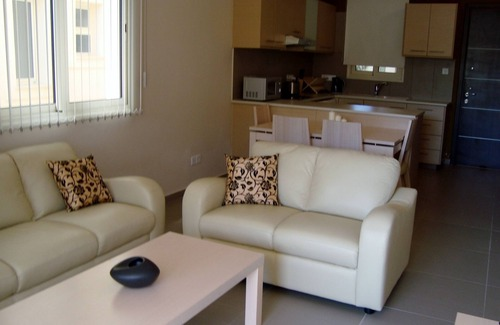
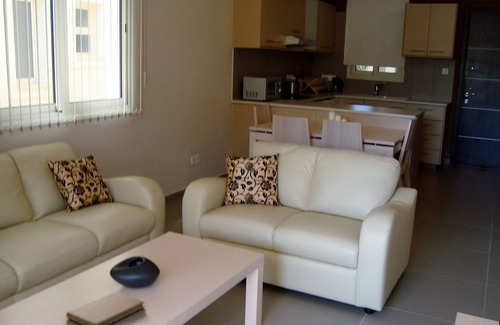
+ notebook (106, 309)
